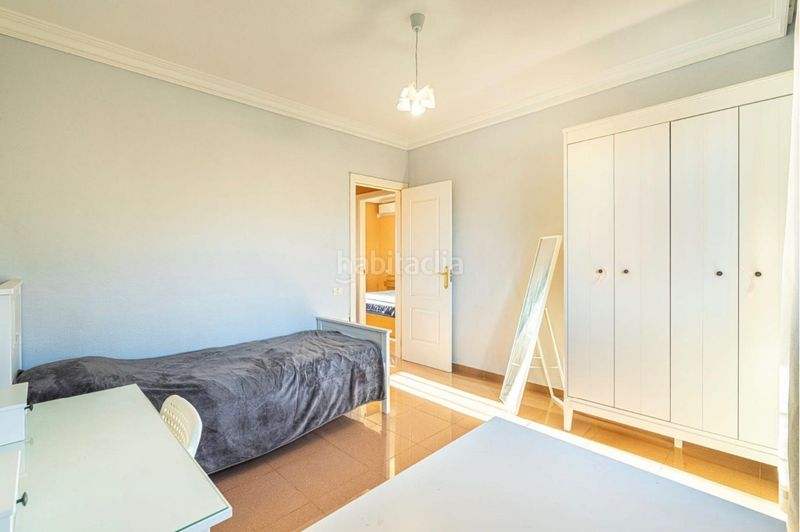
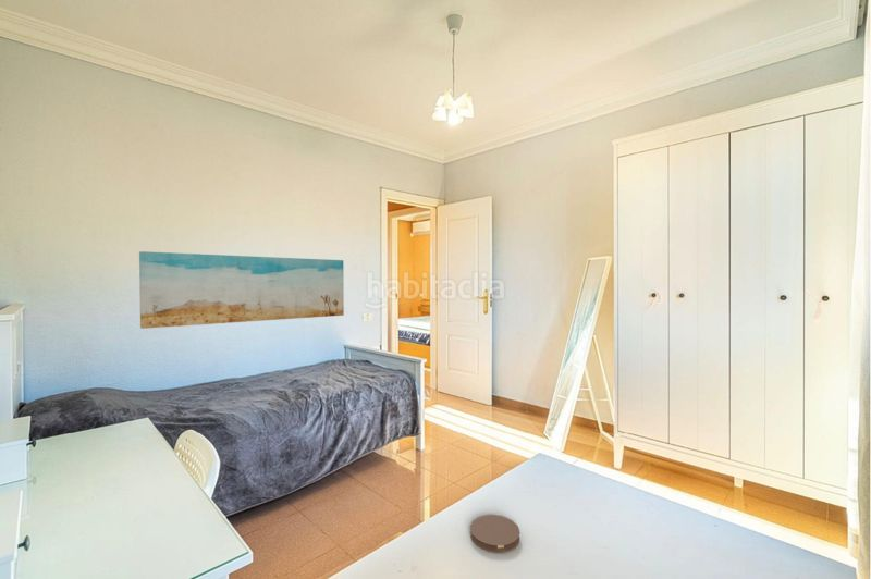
+ wall art (257, 288)
+ coaster (494, 532)
